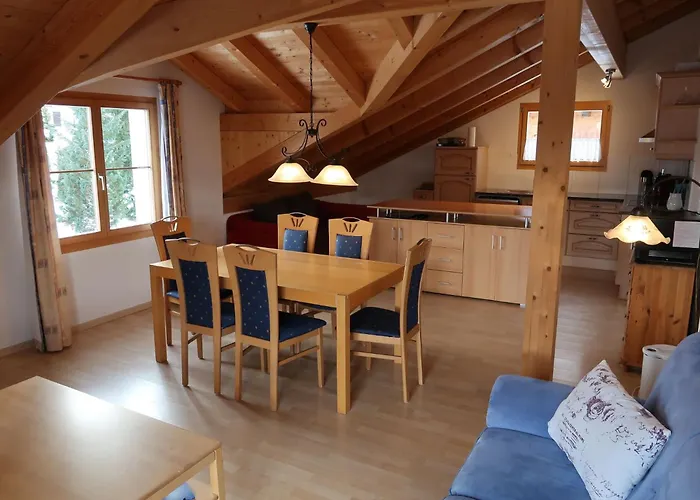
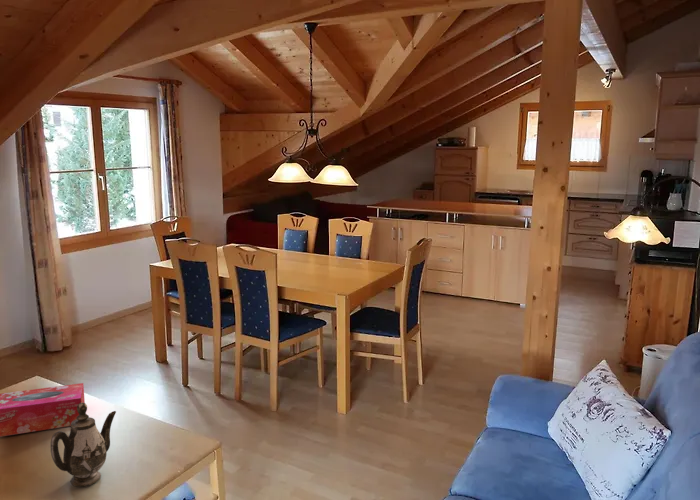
+ tissue box (39, 409)
+ teapot (85, 440)
